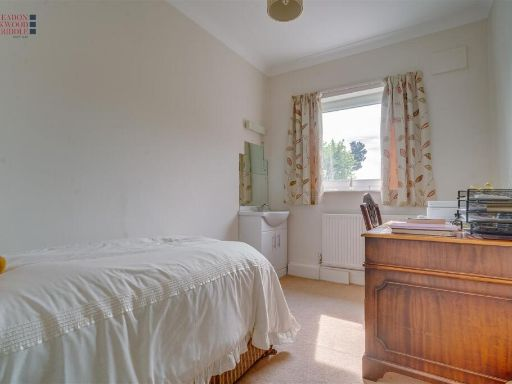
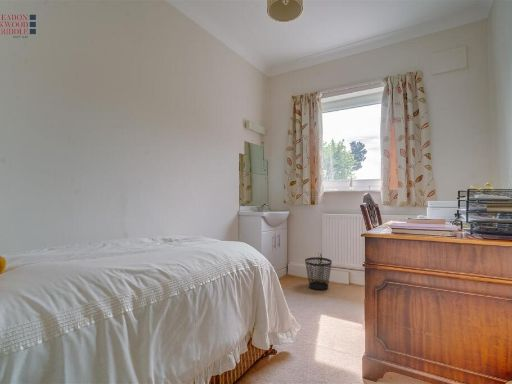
+ wastebasket (318, 274)
